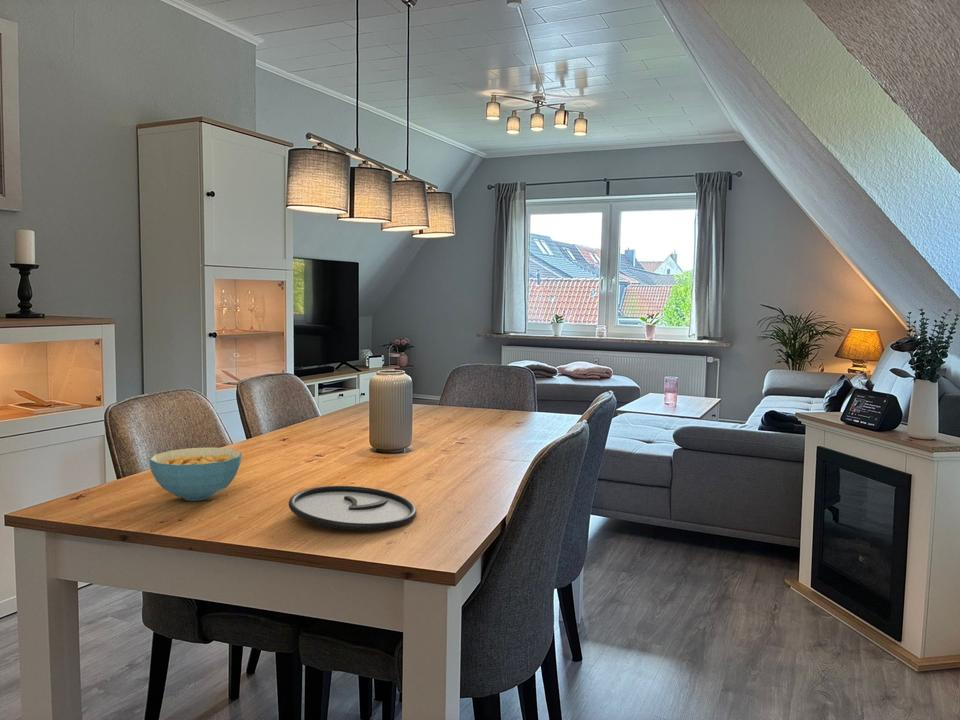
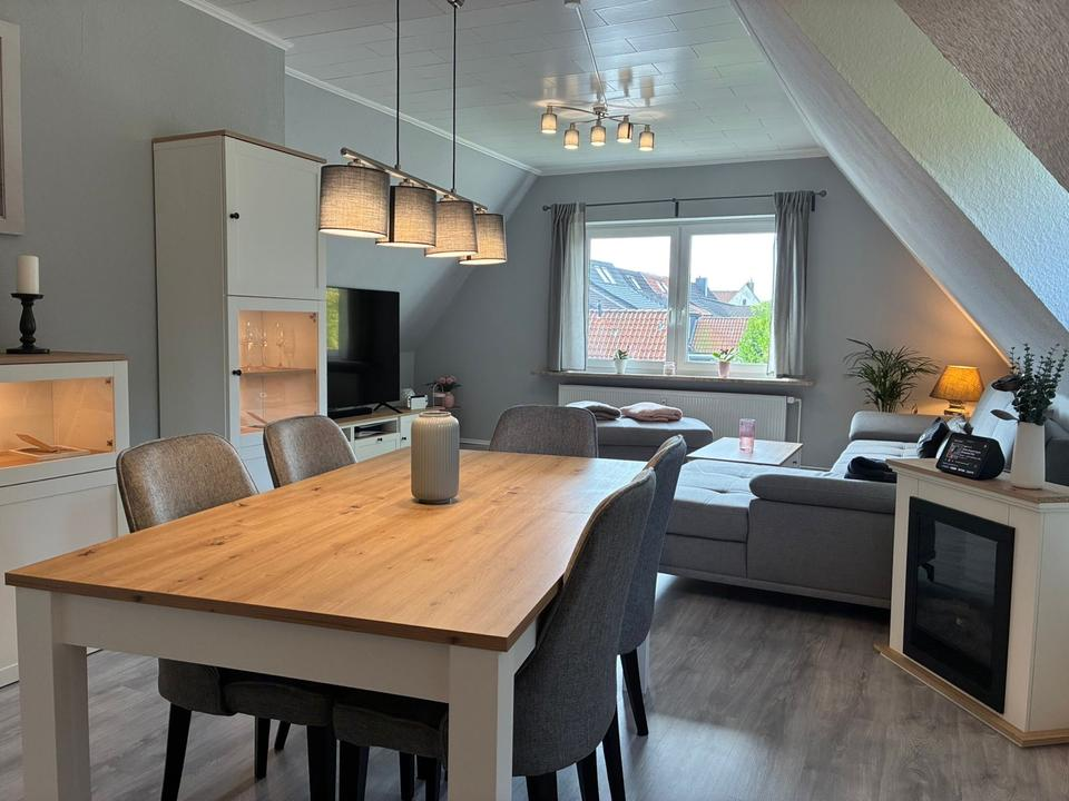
- cereal bowl (197, 476)
- plate (353, 506)
